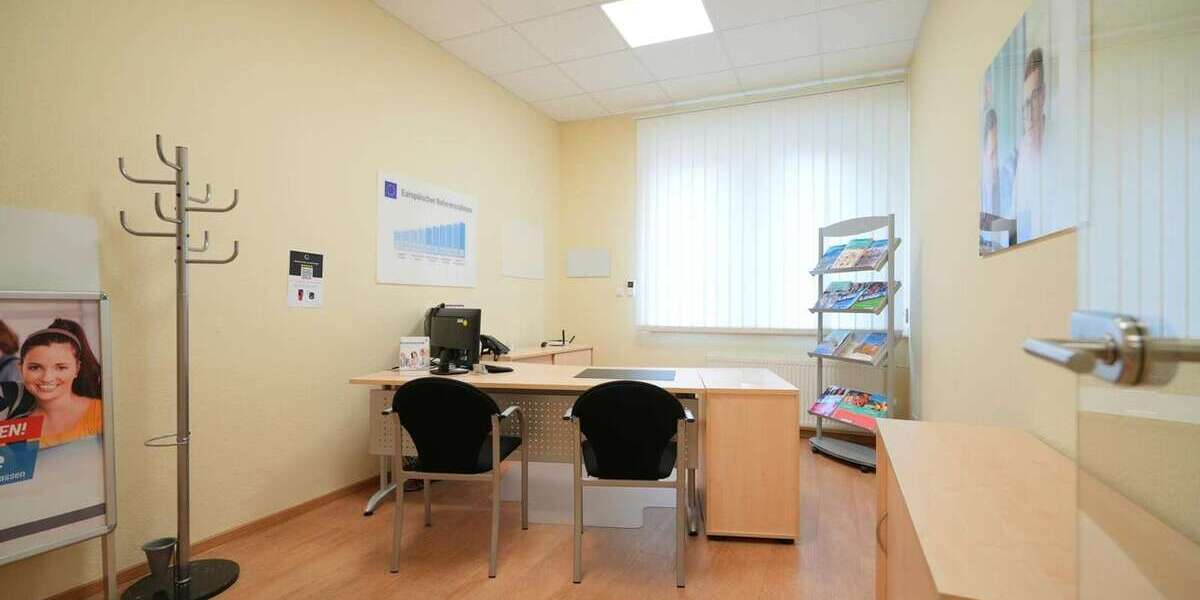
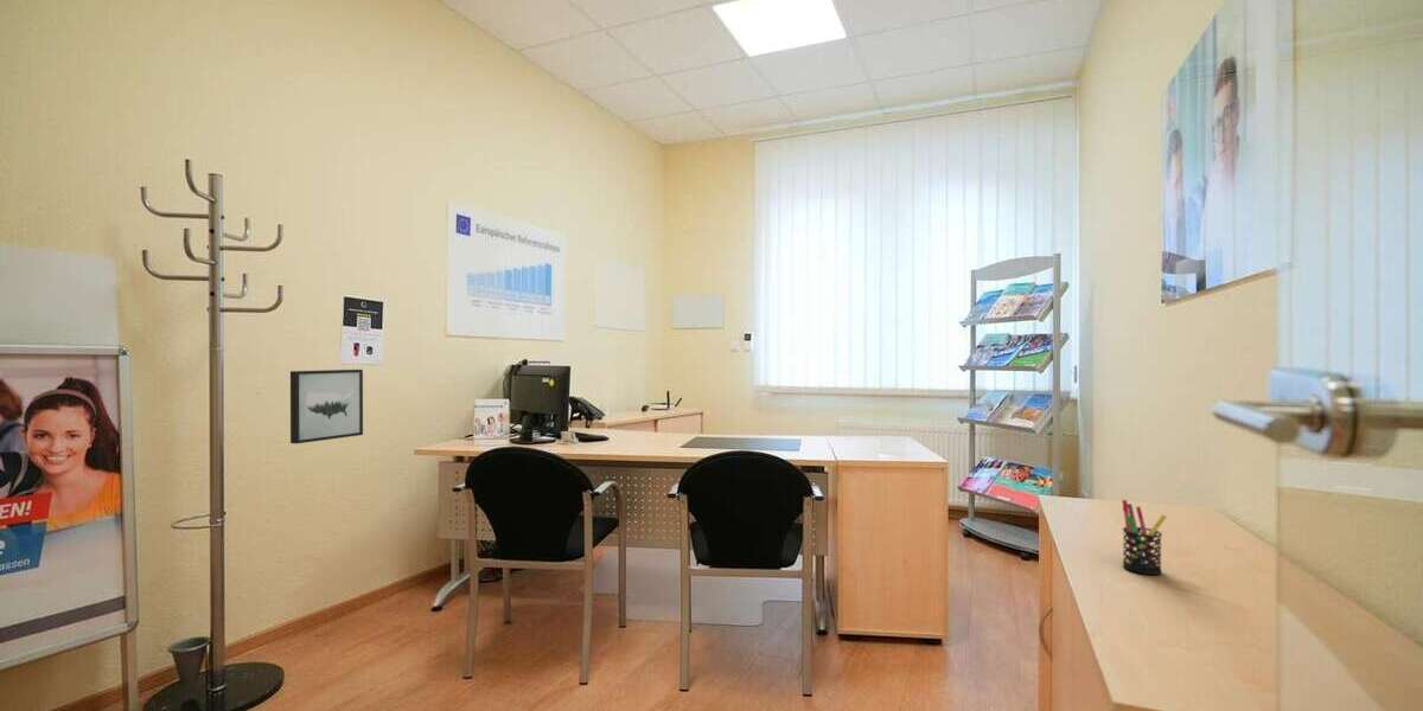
+ wall art (327, 404)
+ pen holder (1137, 536)
